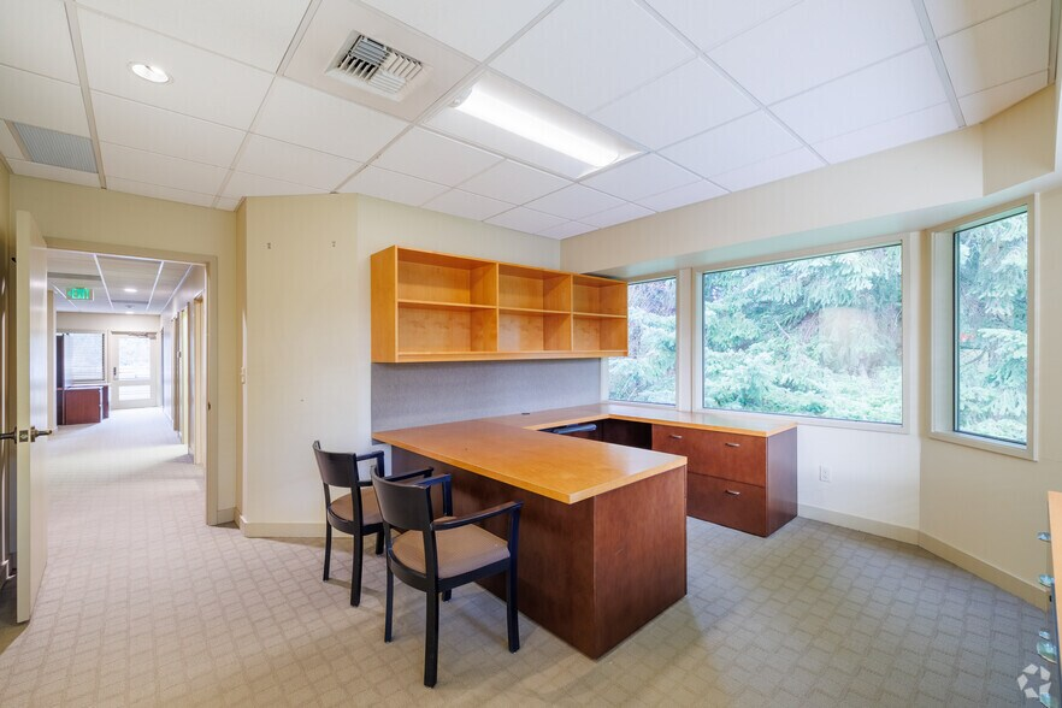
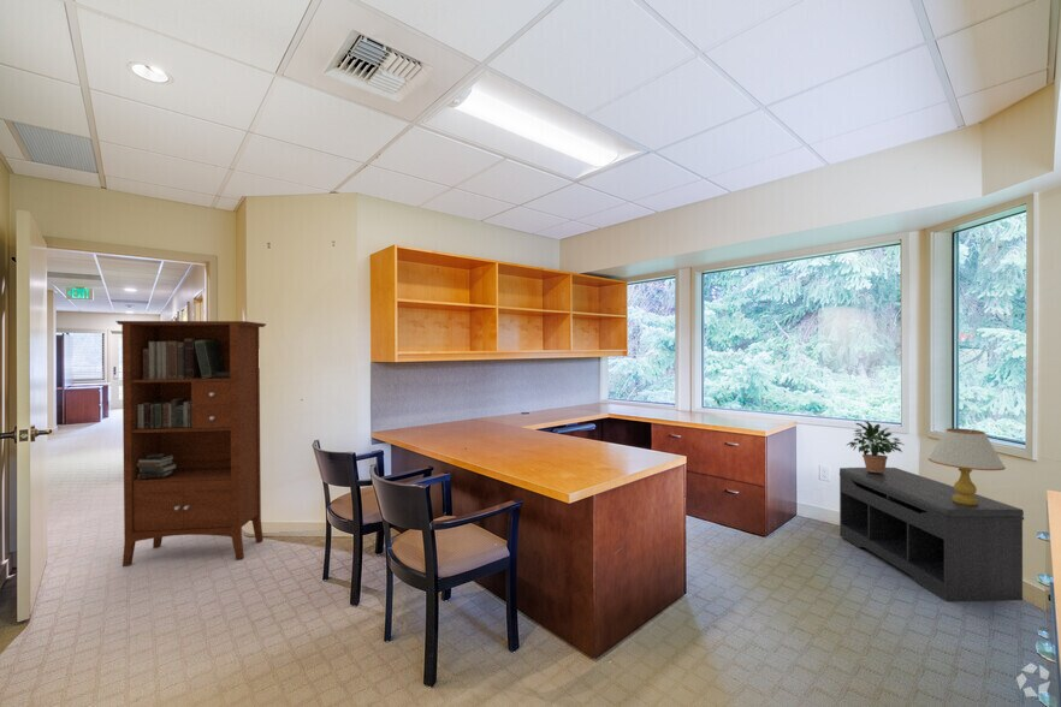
+ table lamp (965, 465)
+ bookcase (196, 438)
+ bench (917, 524)
+ potted plant (876, 447)
